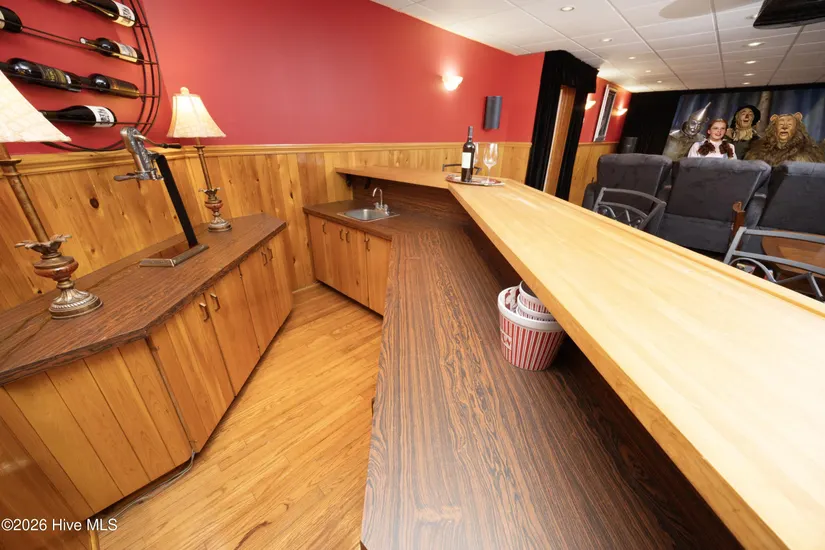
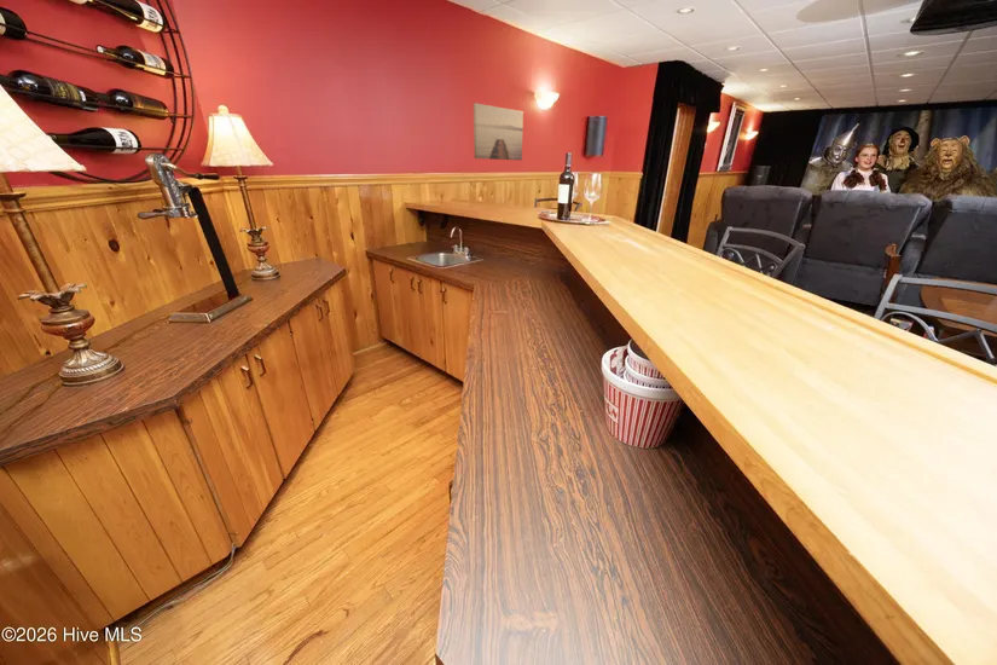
+ wall art (499, 134)
